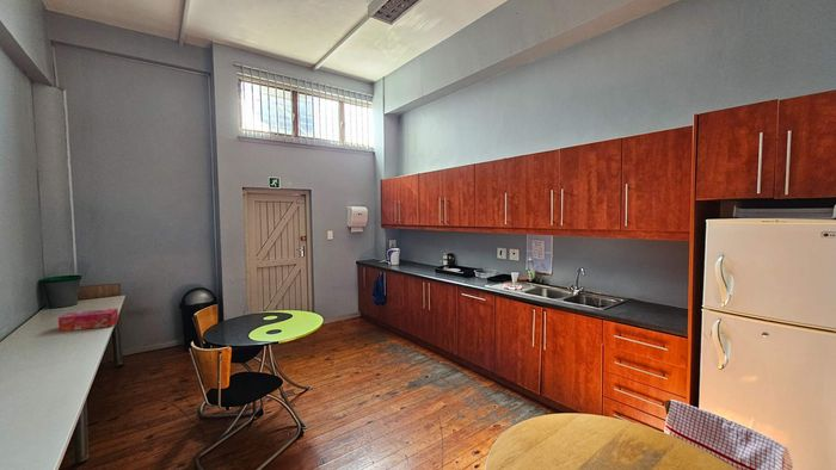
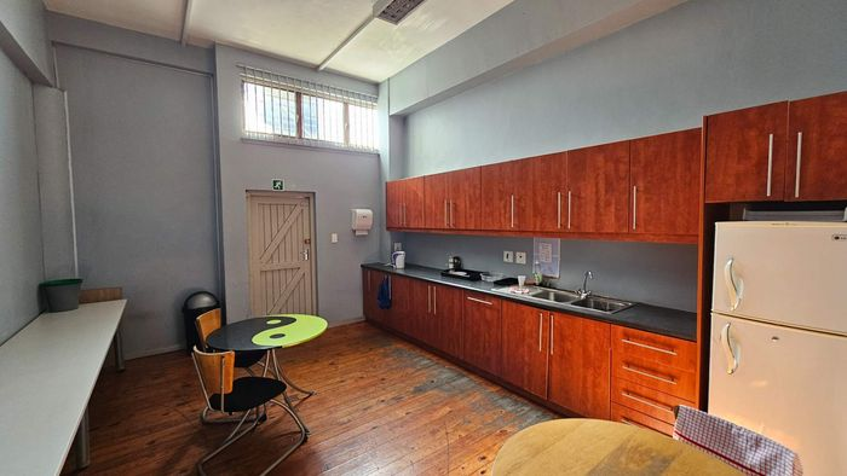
- tissue box (90, 319)
